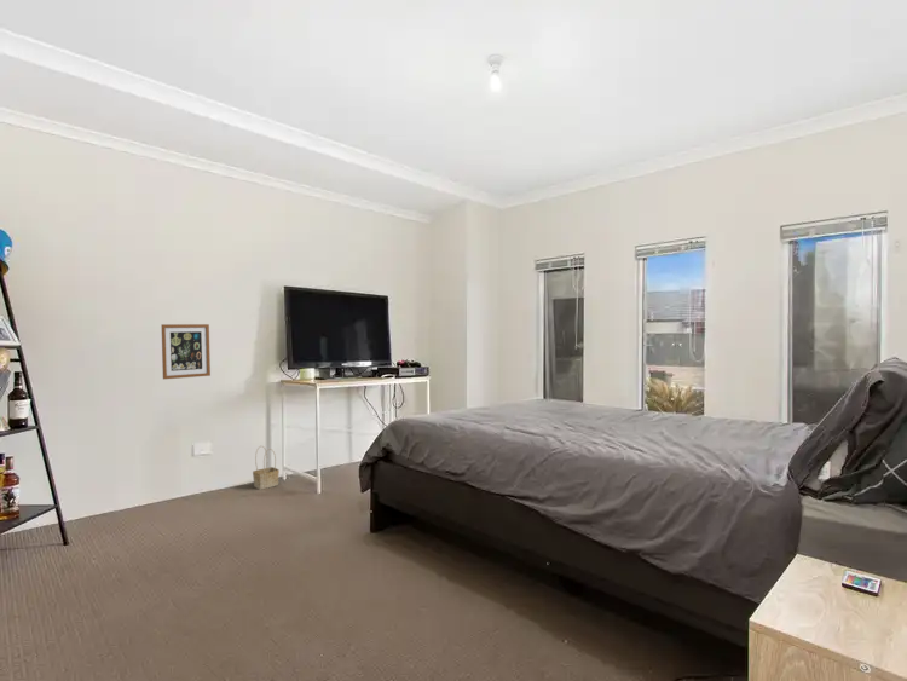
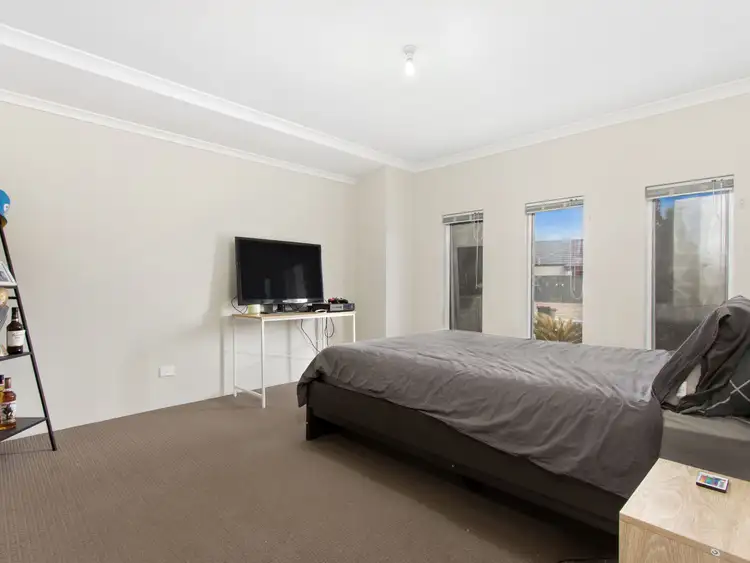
- wall art (186, 351)
- basket (266, 466)
